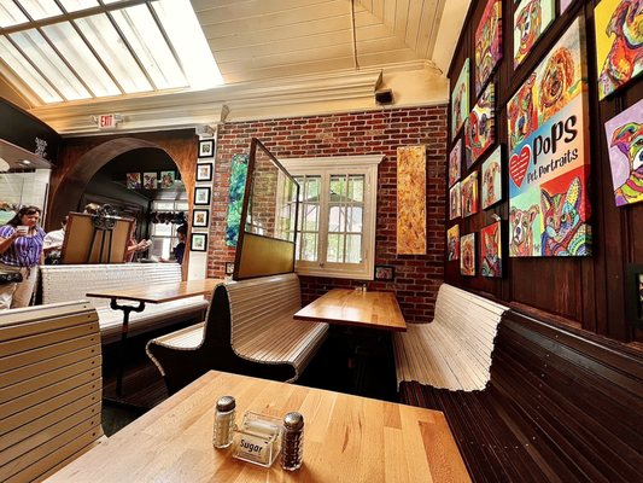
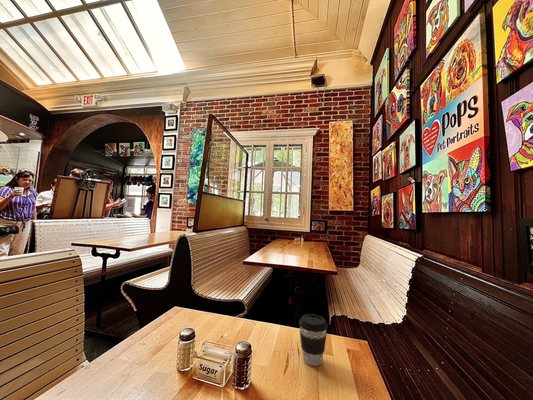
+ coffee cup (312, 339)
